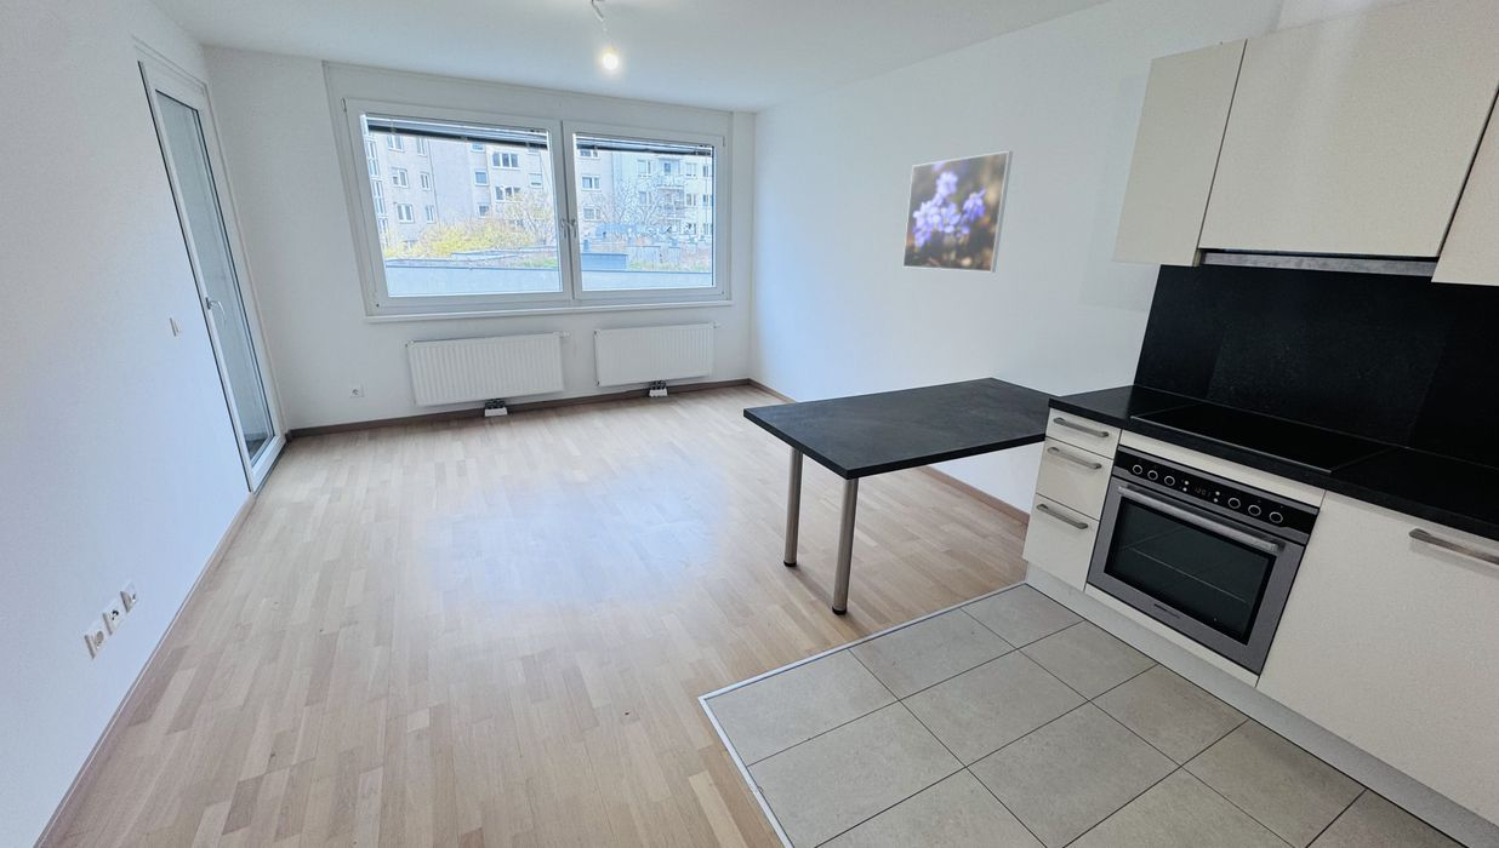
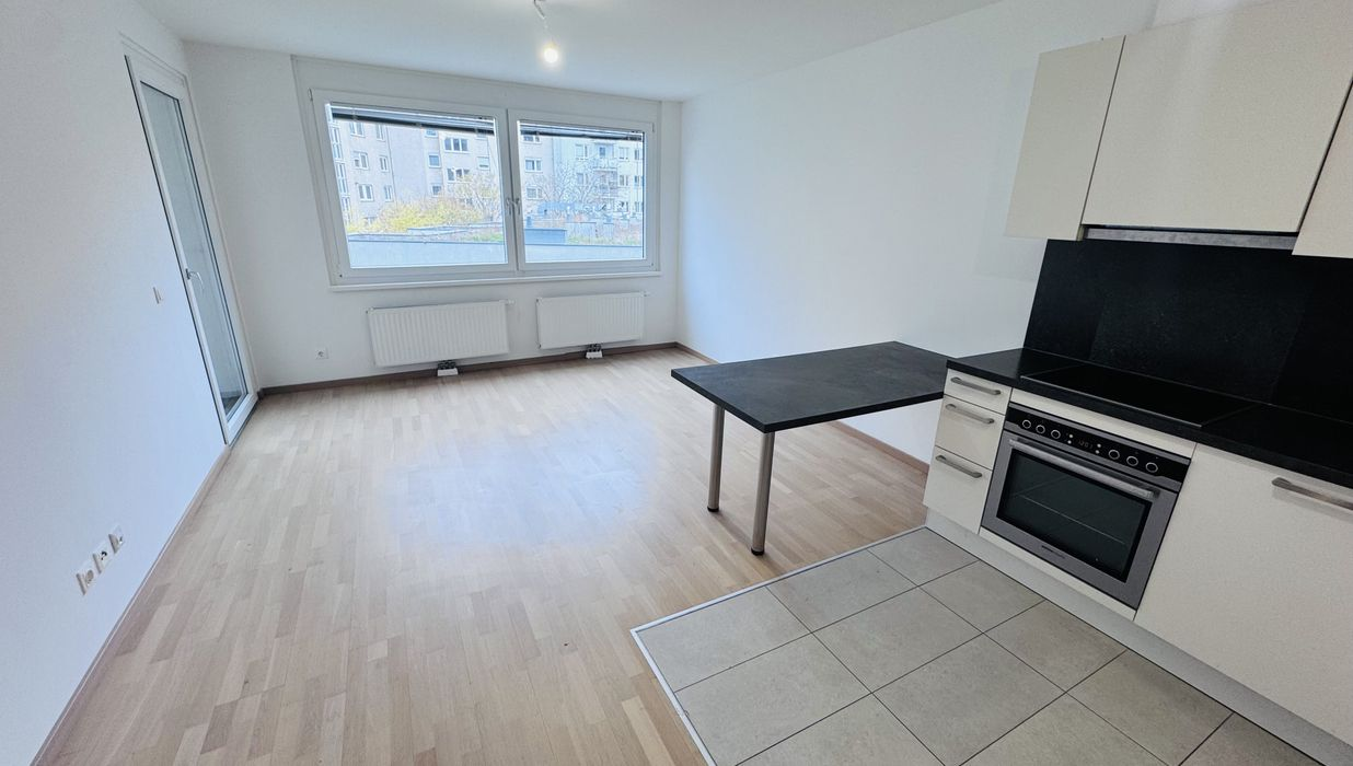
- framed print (951, 216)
